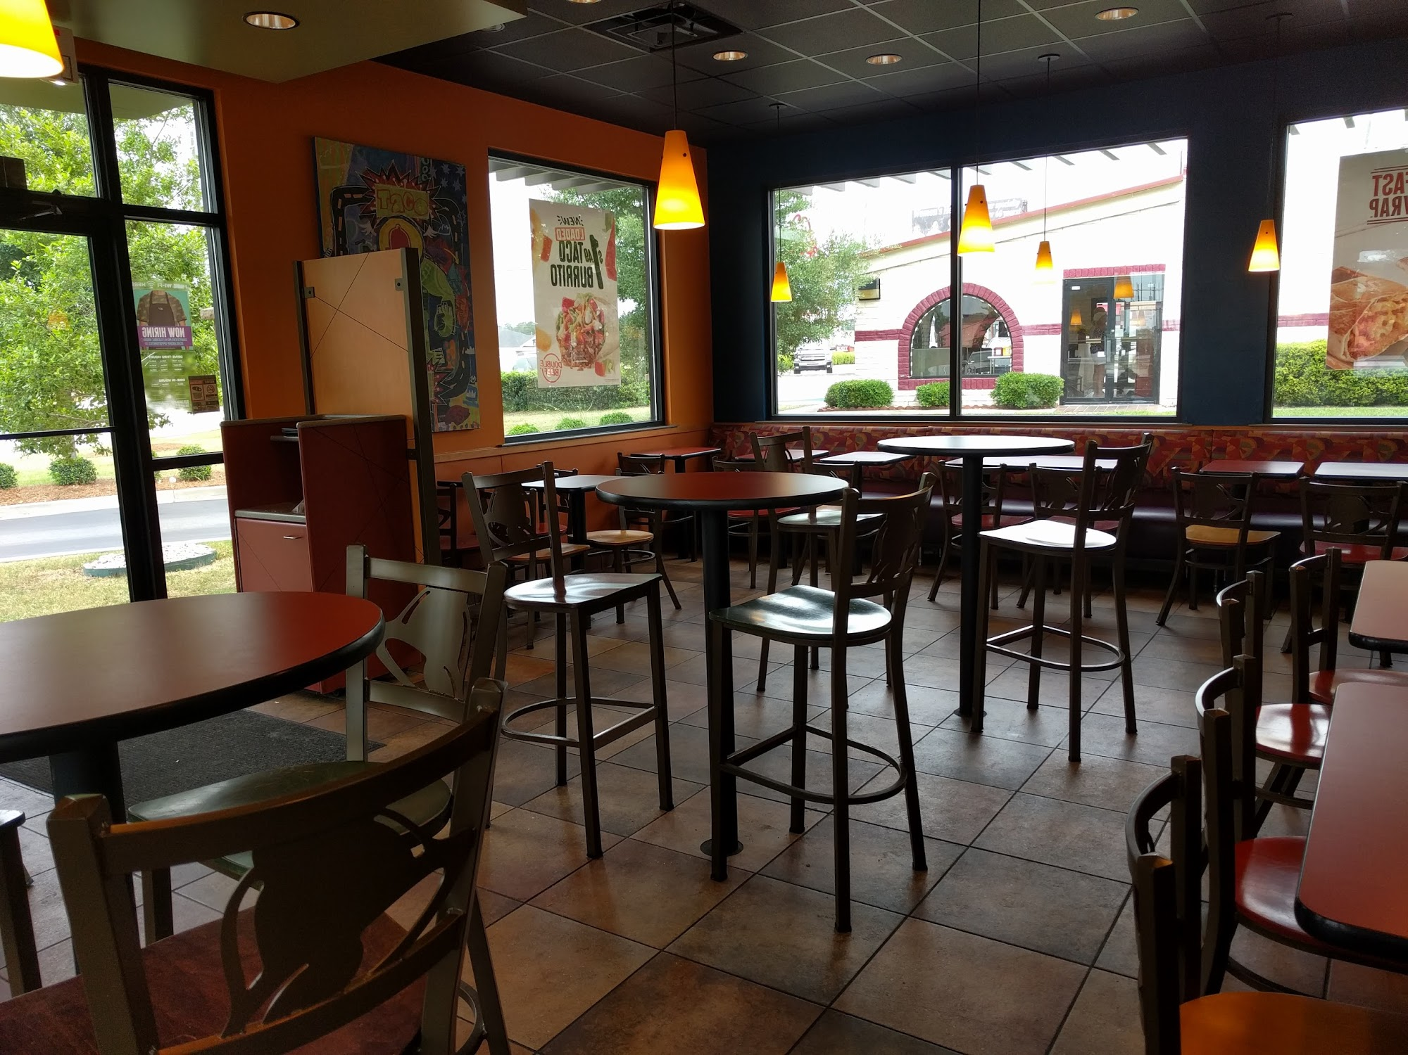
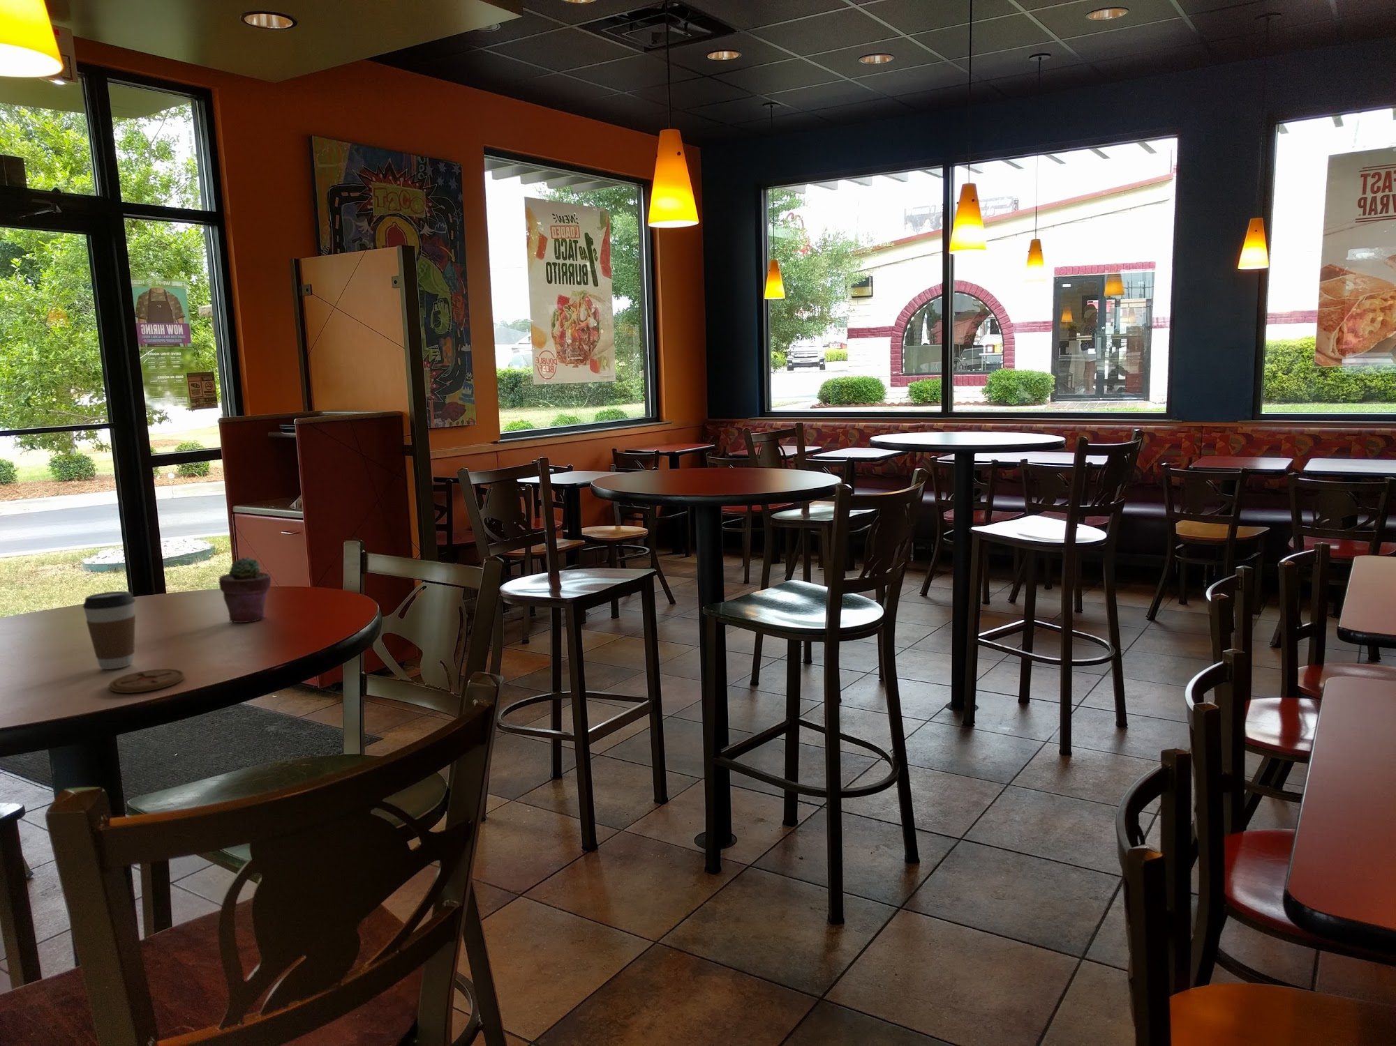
+ coaster (146, 680)
+ coffee cup (112, 628)
+ potted succulent (246, 588)
